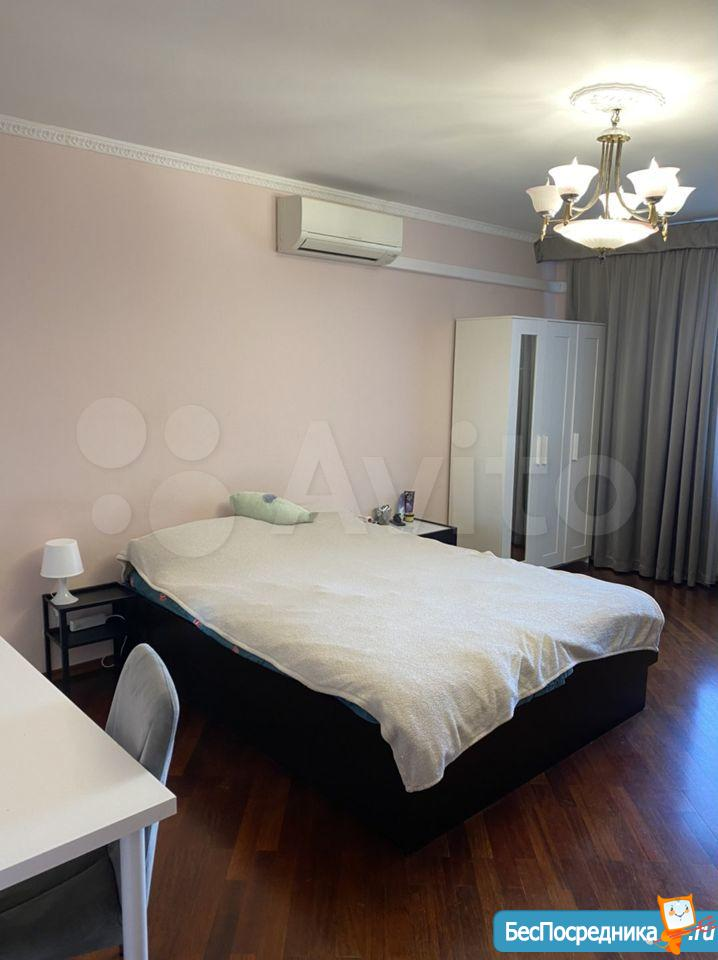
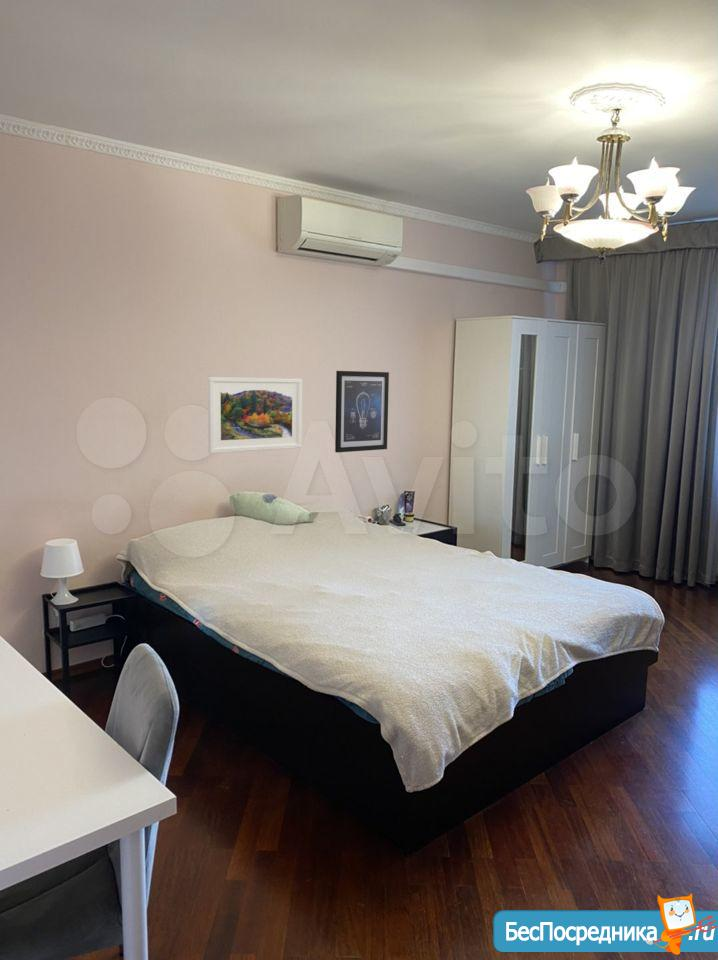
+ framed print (257, 414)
+ wall art (362, 411)
